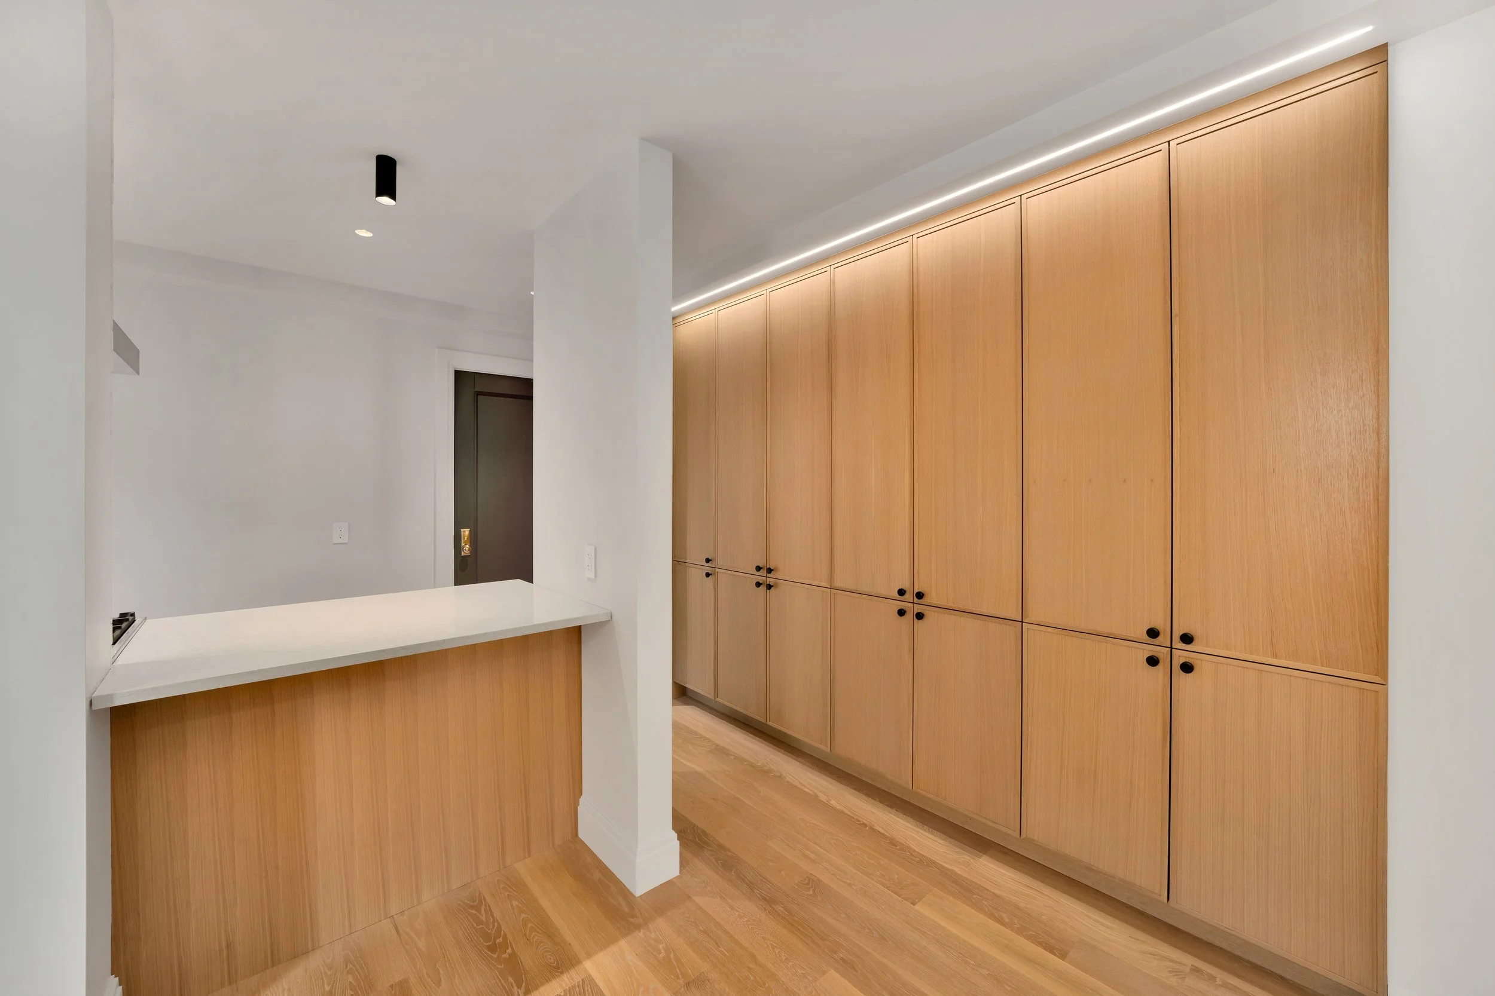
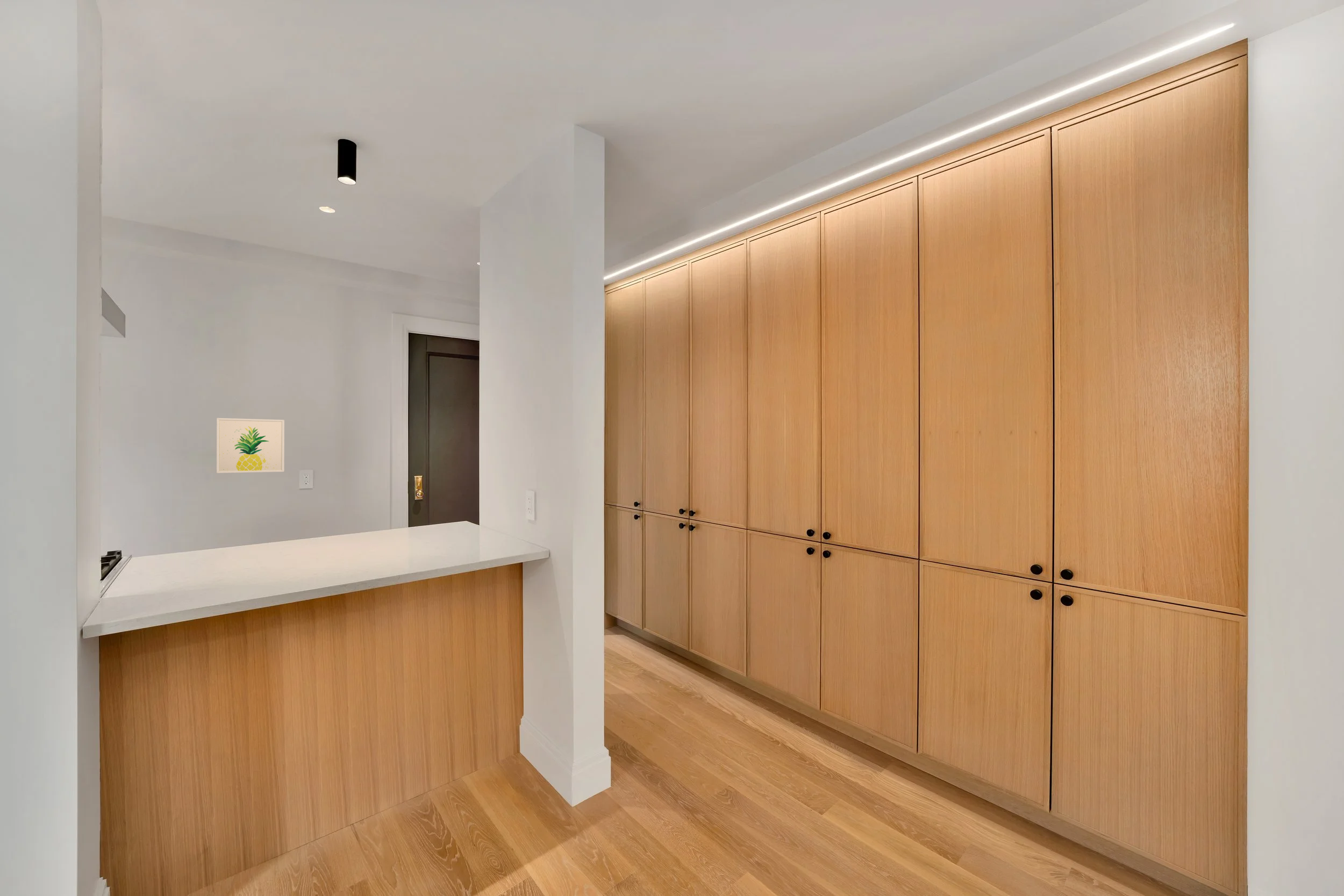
+ wall art (251, 446)
